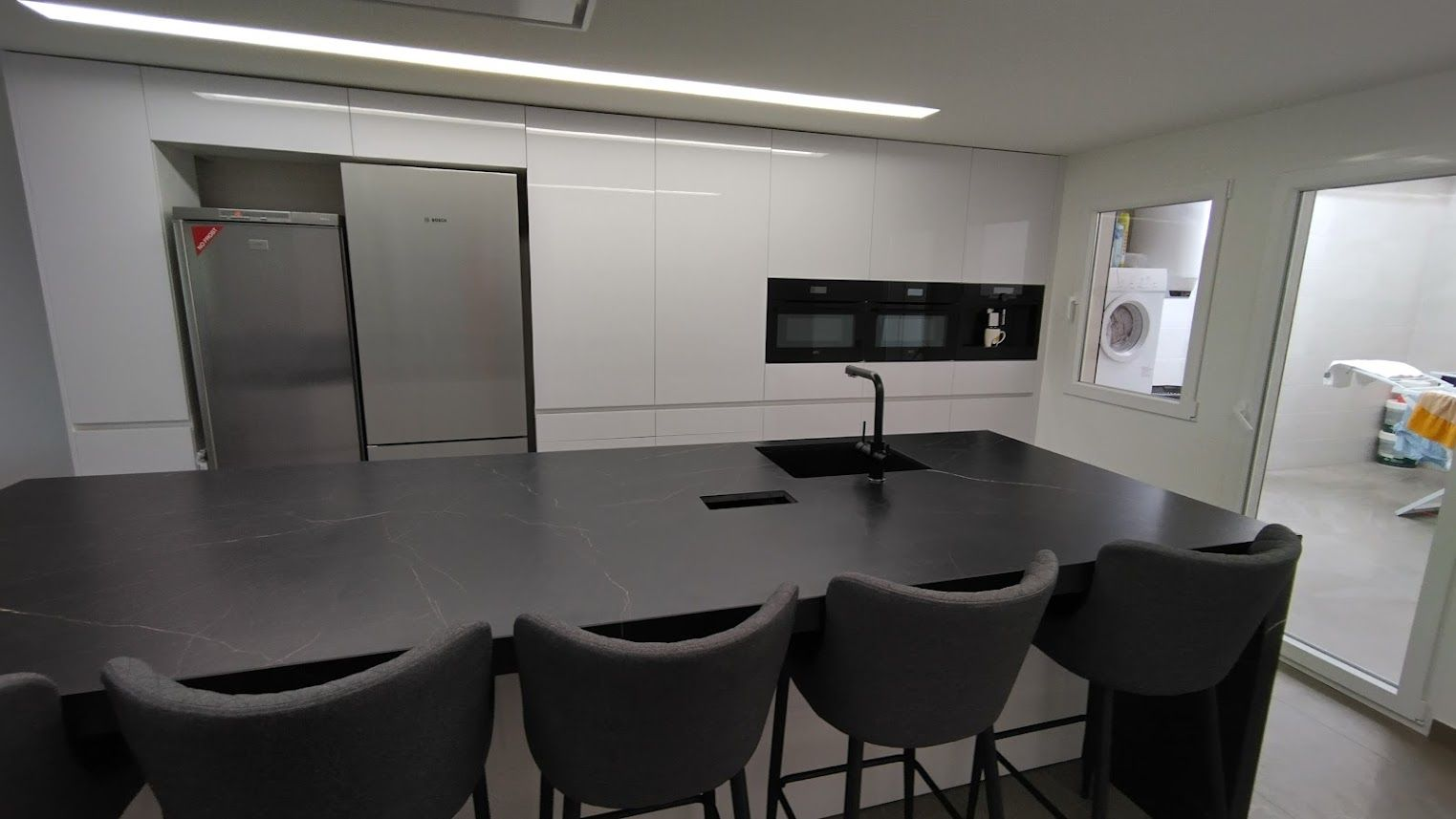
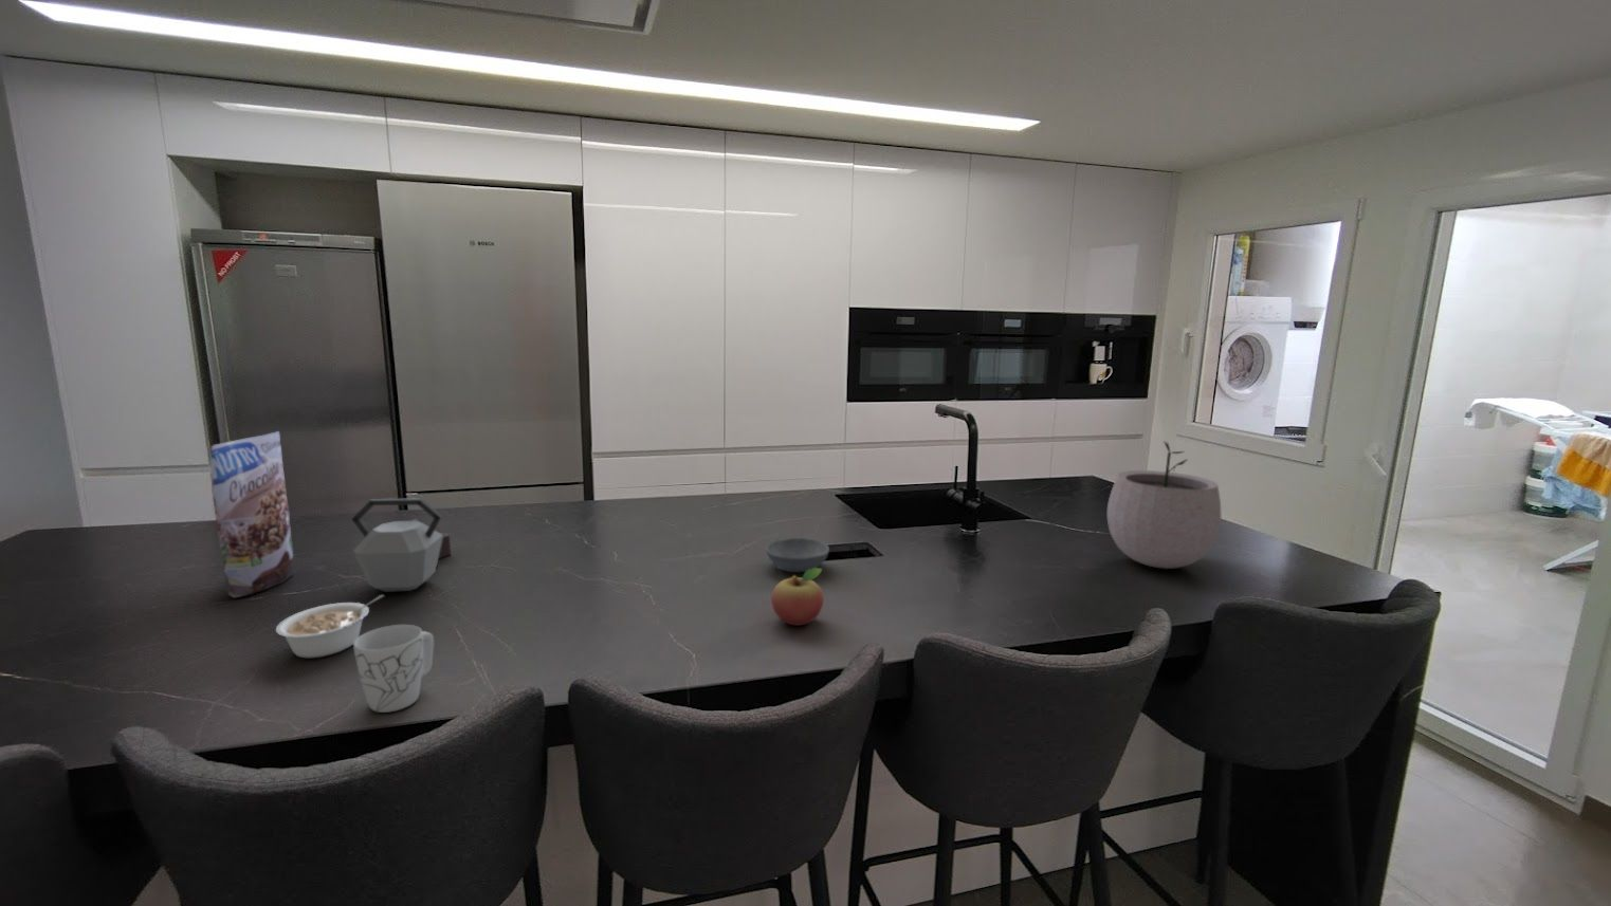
+ granola pouch (253, 512)
+ kettle (415, 532)
+ mug (399, 664)
+ legume (326, 627)
+ bowl (797, 556)
+ fruit (797, 595)
+ plant pot (1164, 503)
